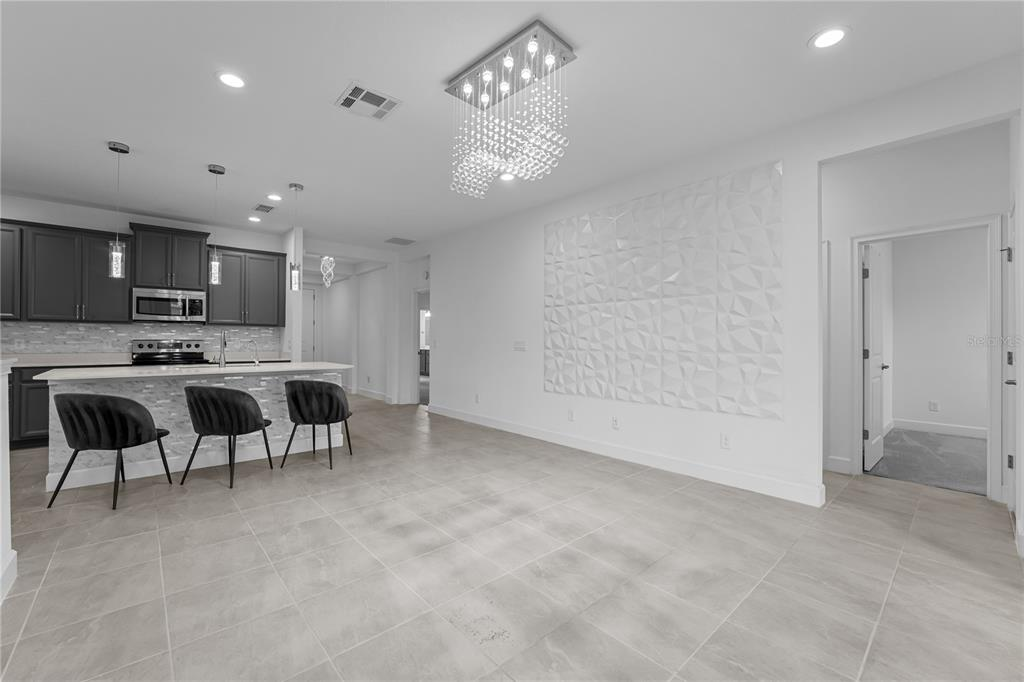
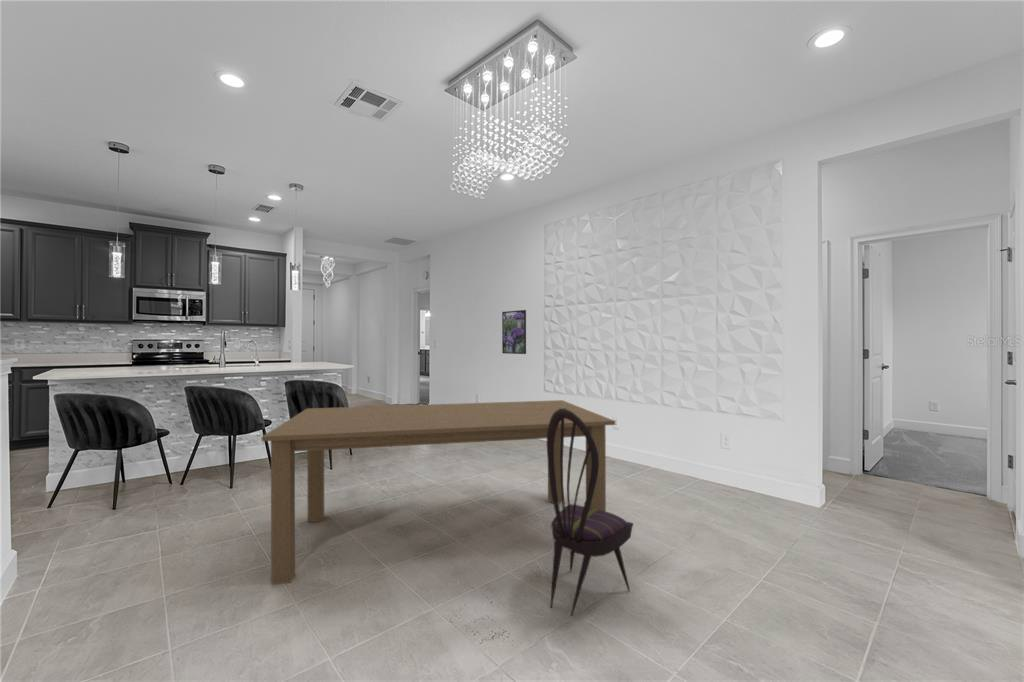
+ dining table (447, 443)
+ dining chair (584, 504)
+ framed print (513, 332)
